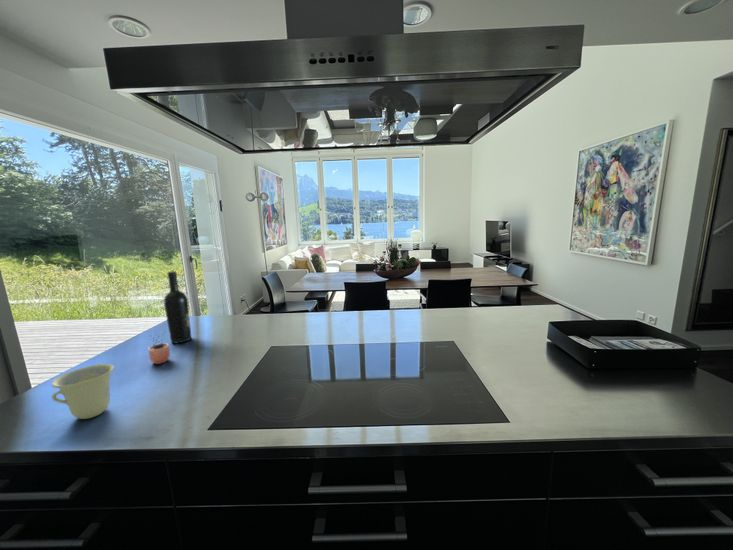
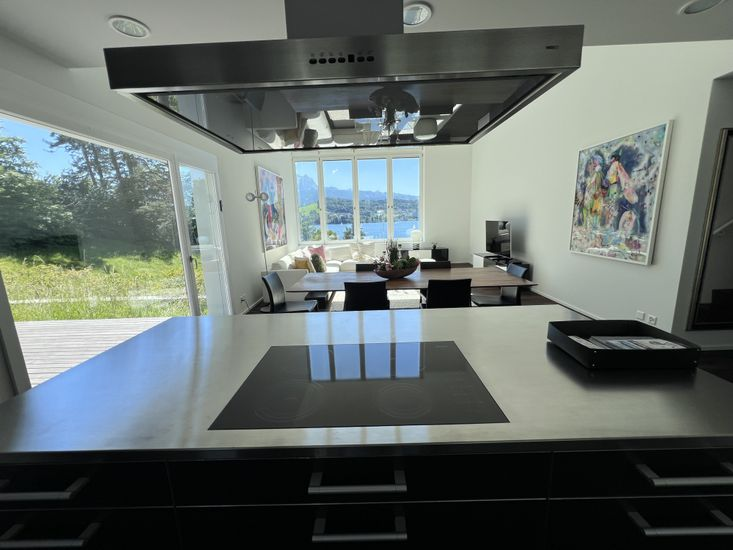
- cocoa (159, 345)
- cup (88, 393)
- wine bottle (176, 306)
